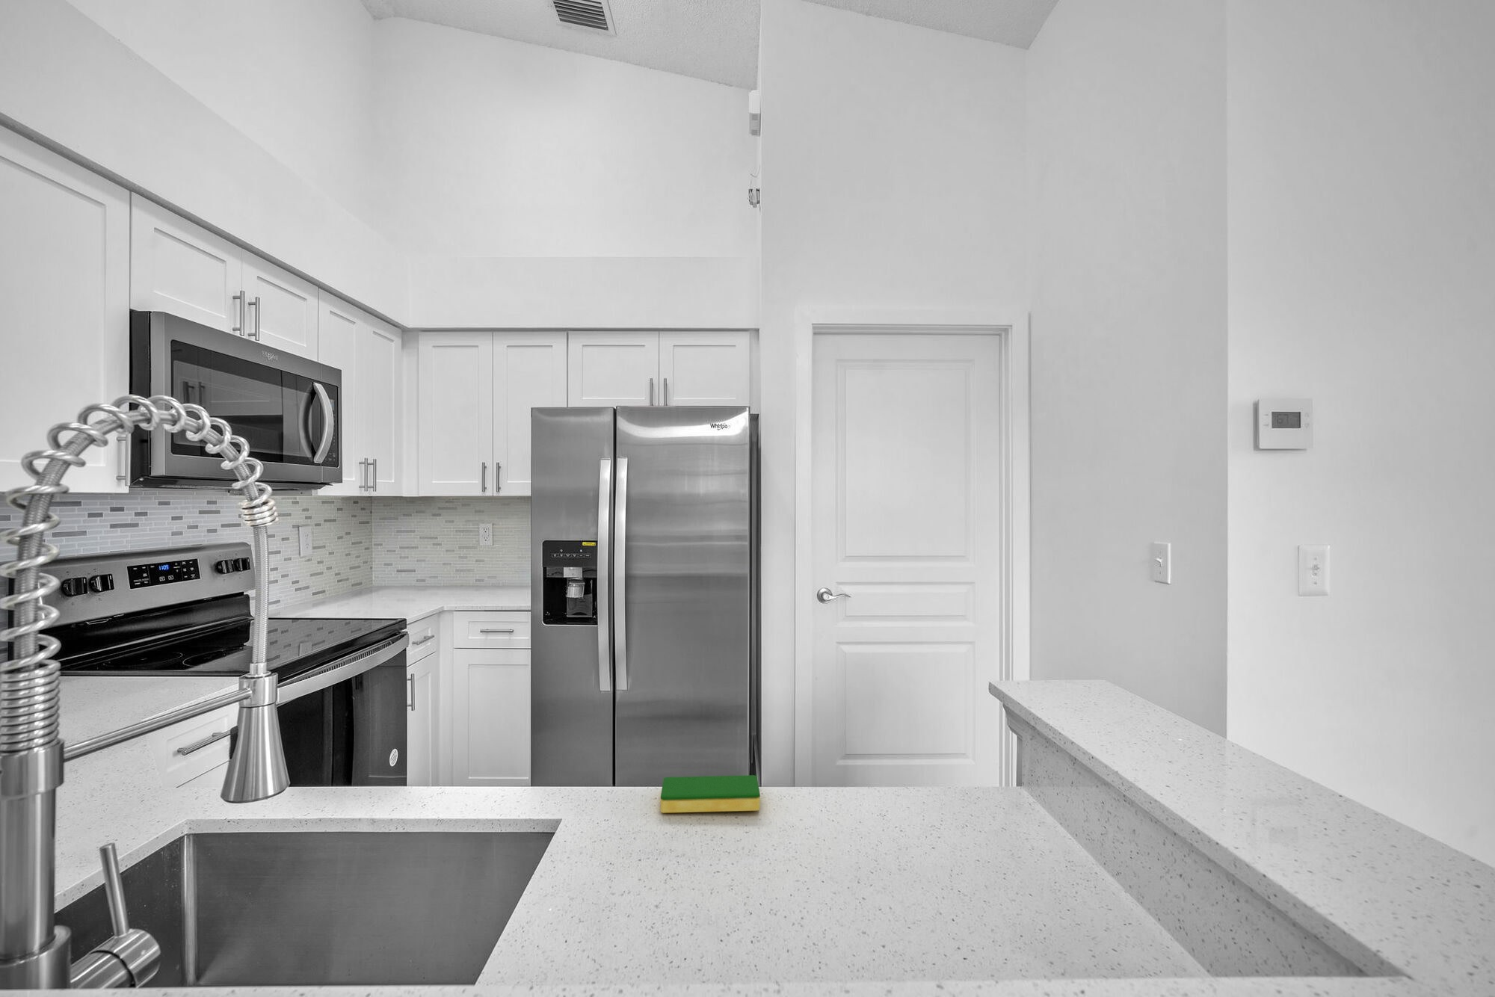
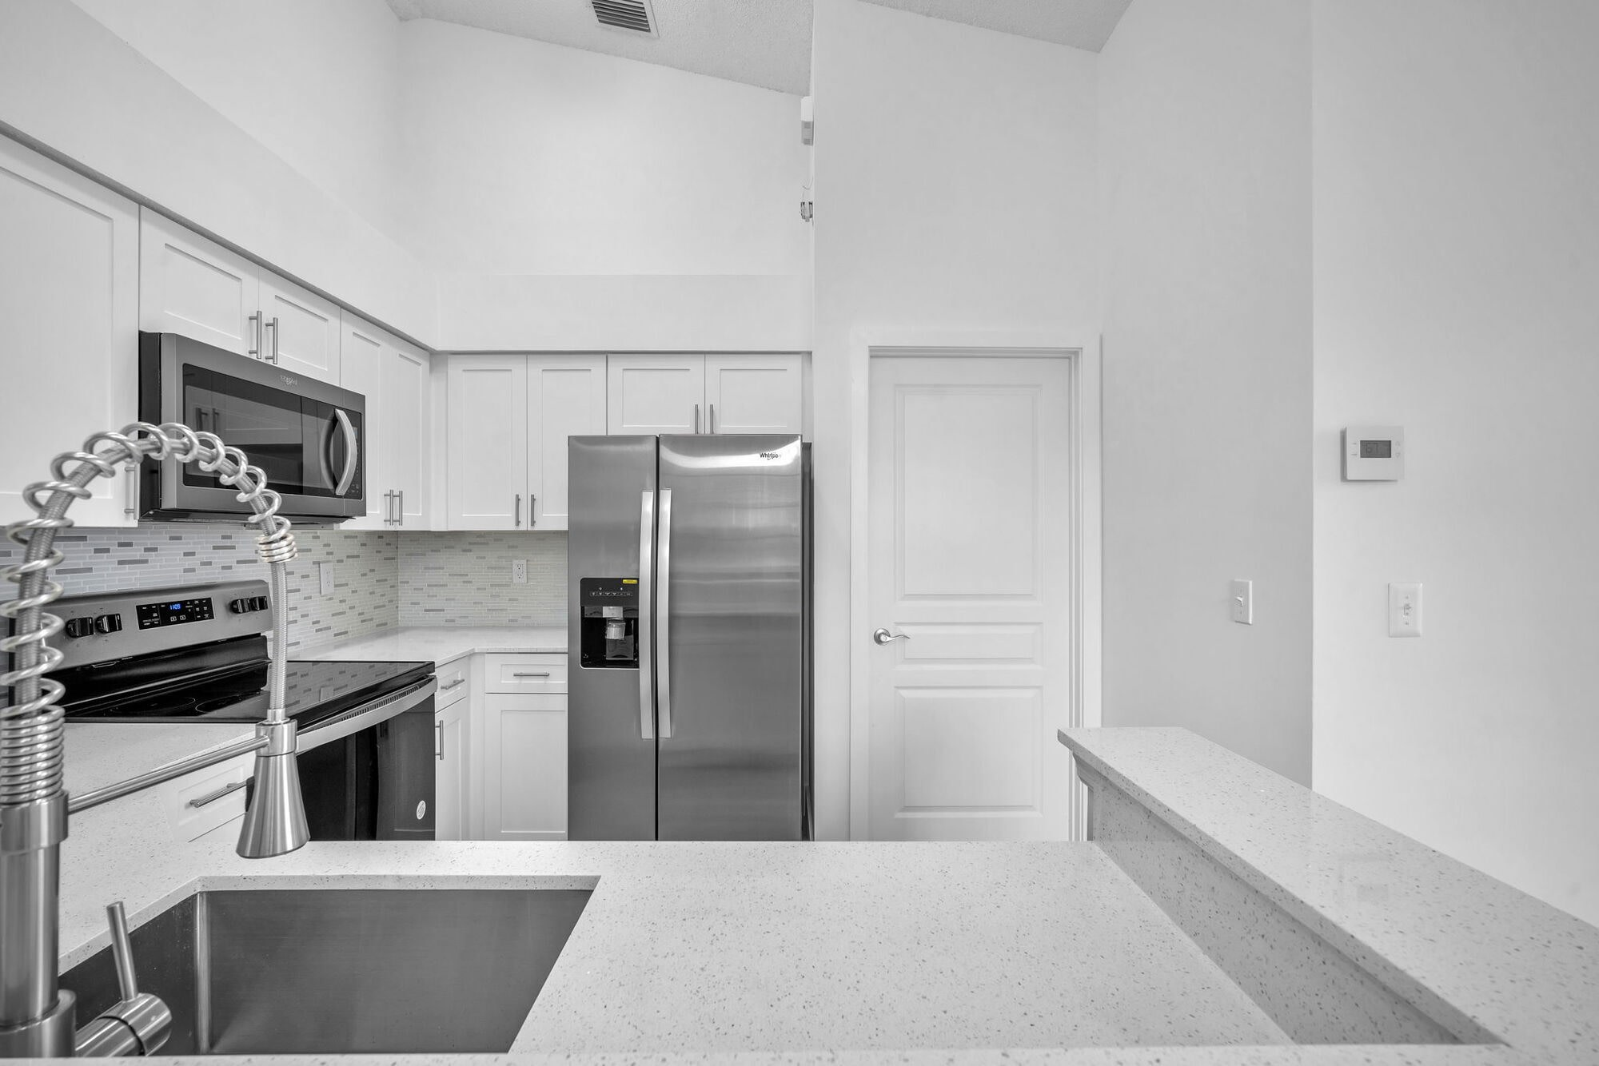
- dish sponge (710, 793)
